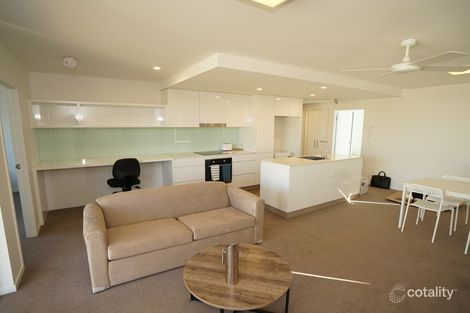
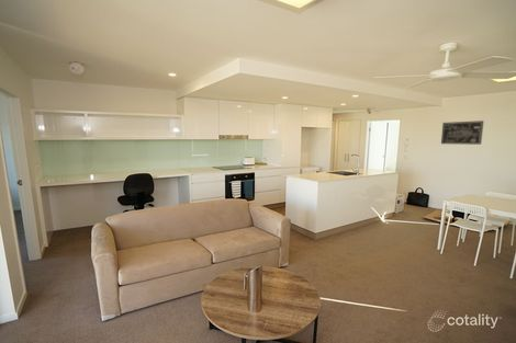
+ wall art (461, 133)
